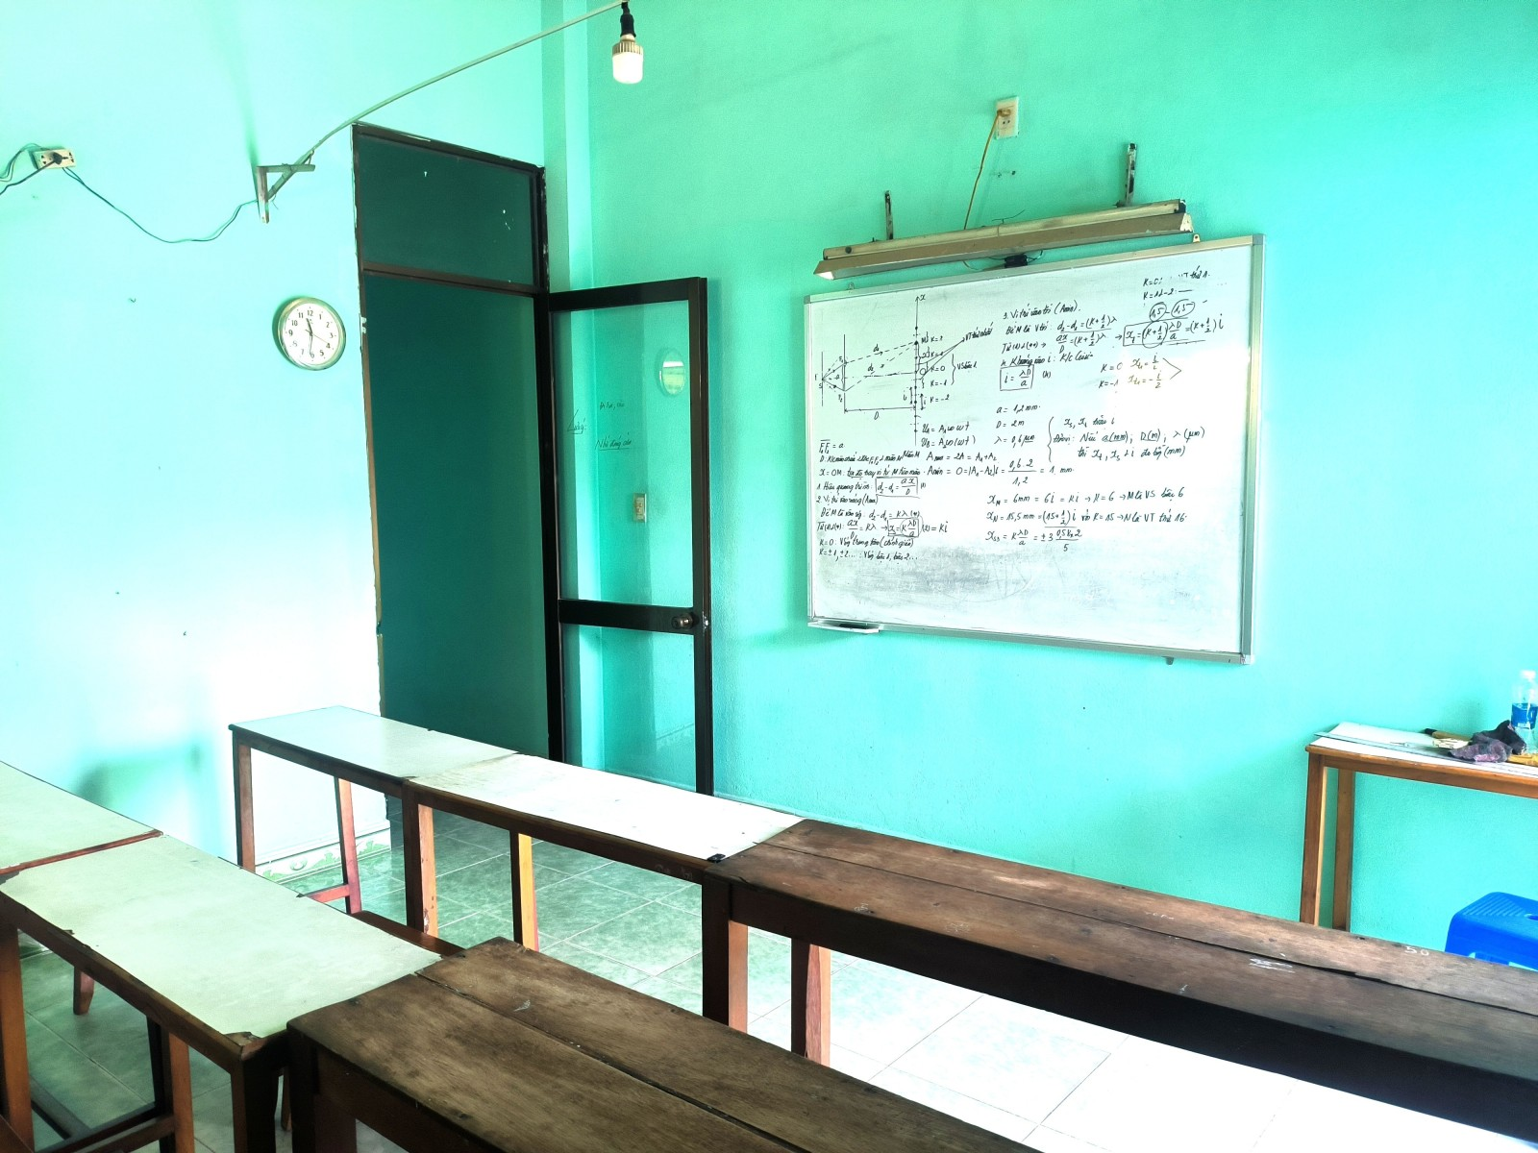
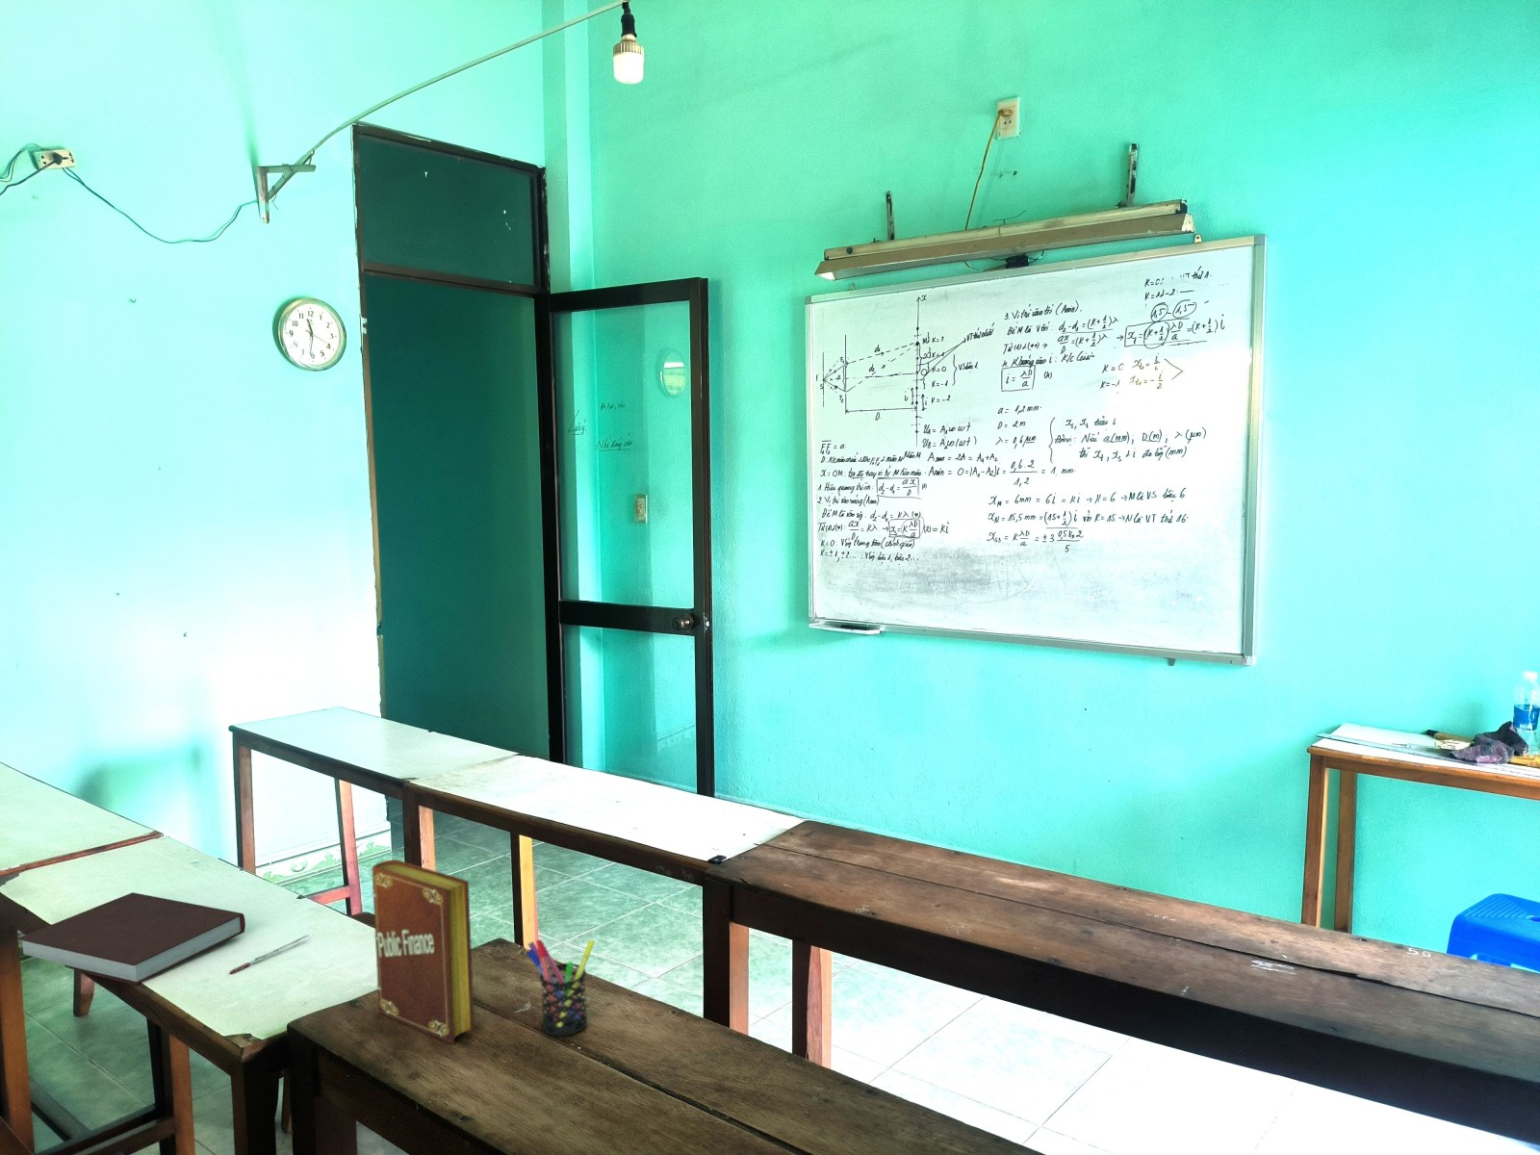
+ pen holder (561, 983)
+ book (418, 948)
+ pen (270, 952)
+ notebook (133, 934)
